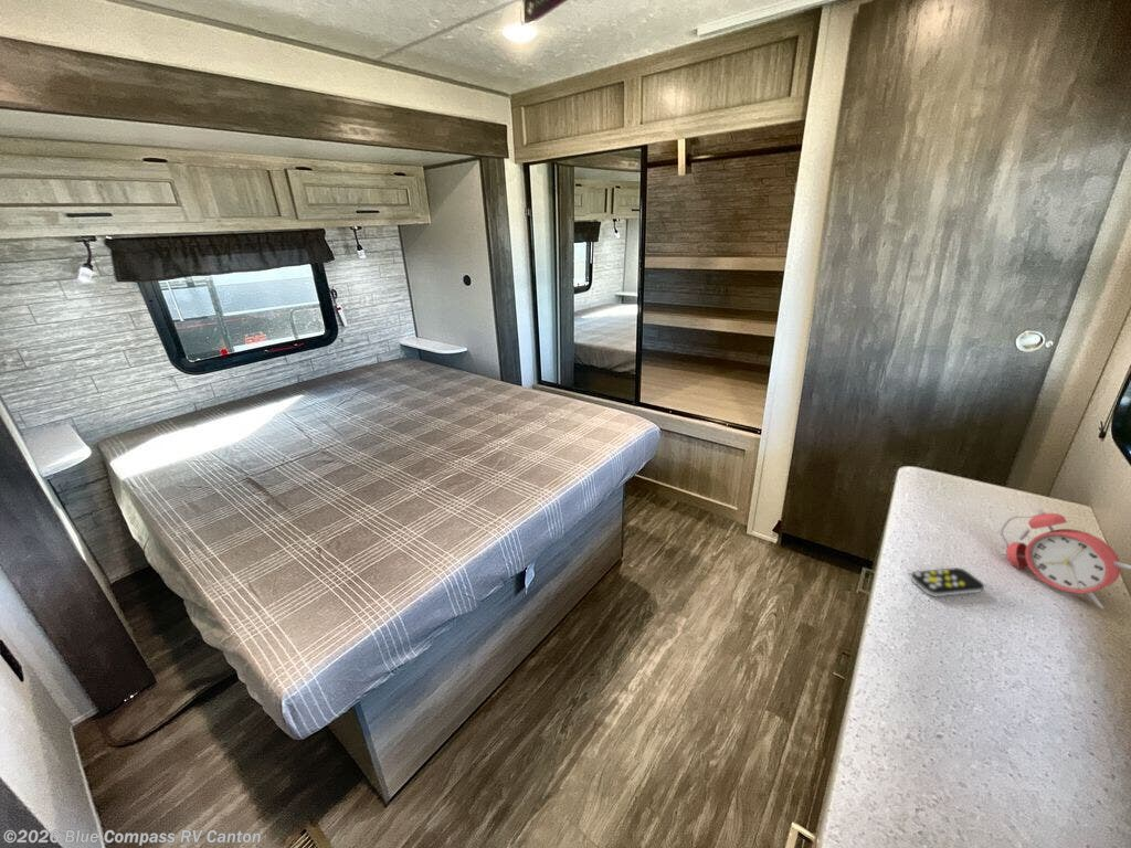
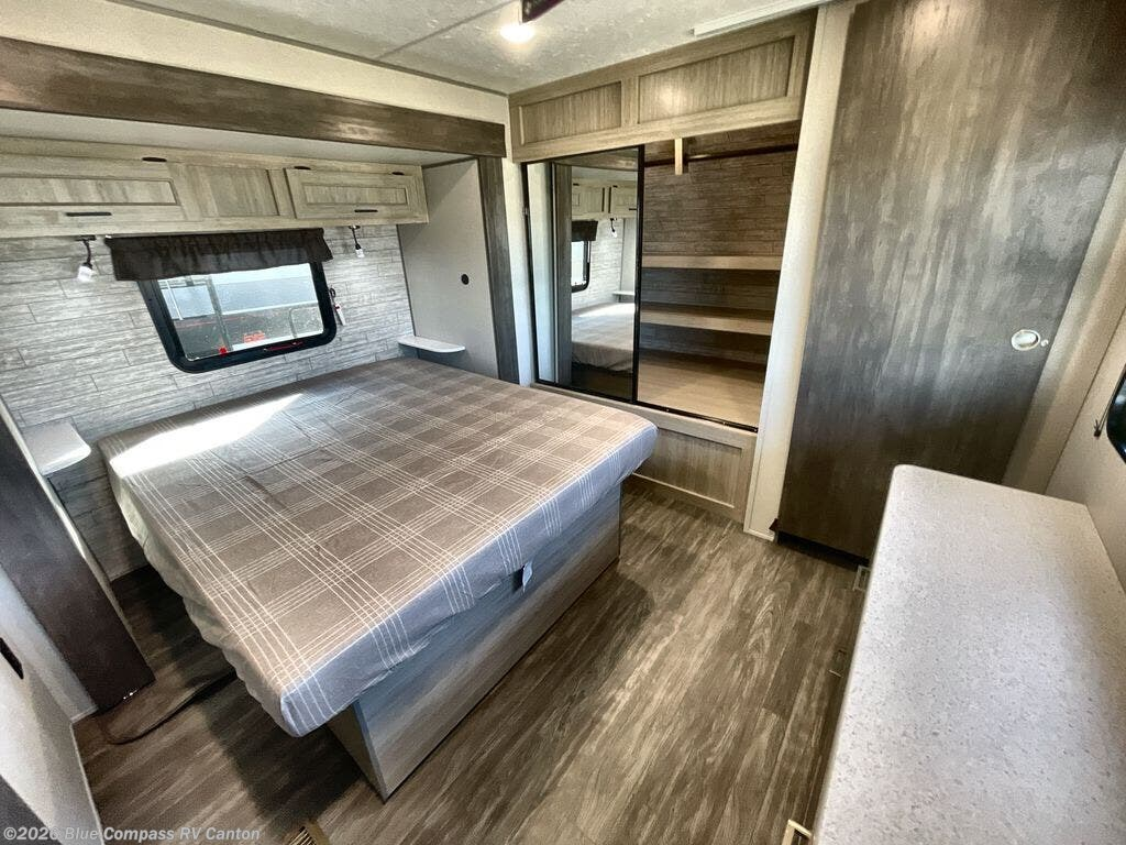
- remote control (945, 581)
- alarm clock (1061, 552)
